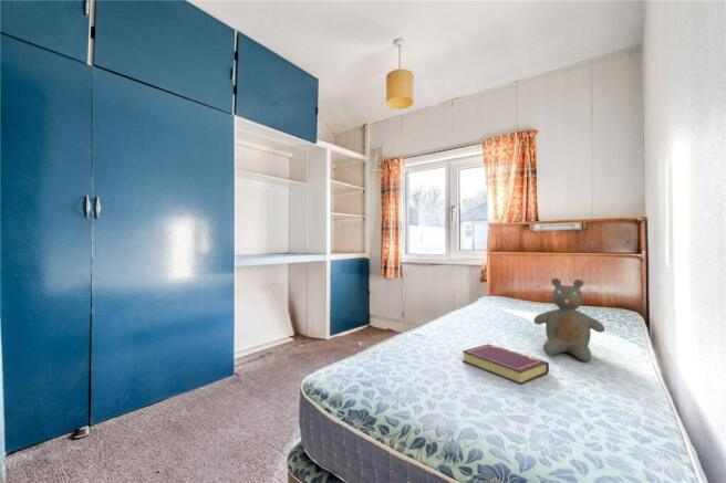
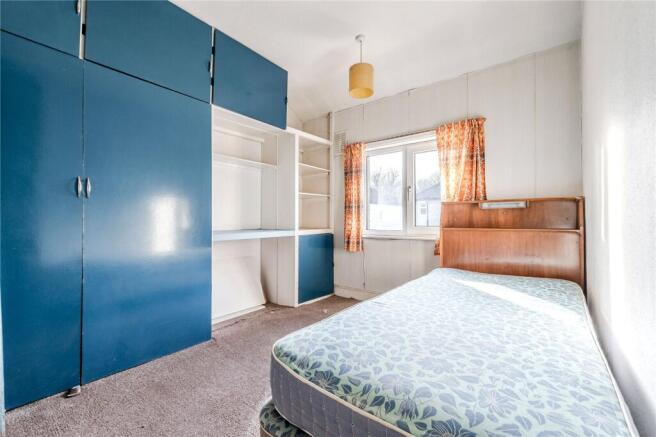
- teddy bear (567, 316)
- book (502, 360)
